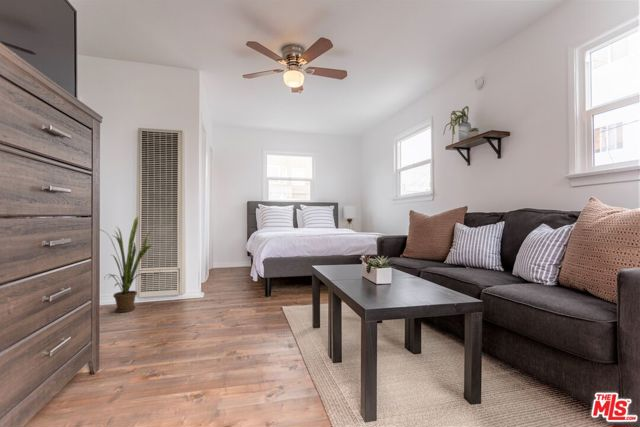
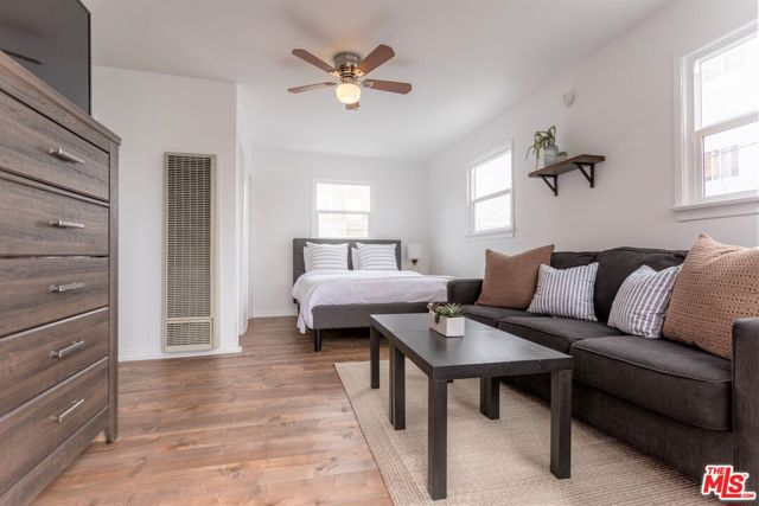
- house plant (125, 262)
